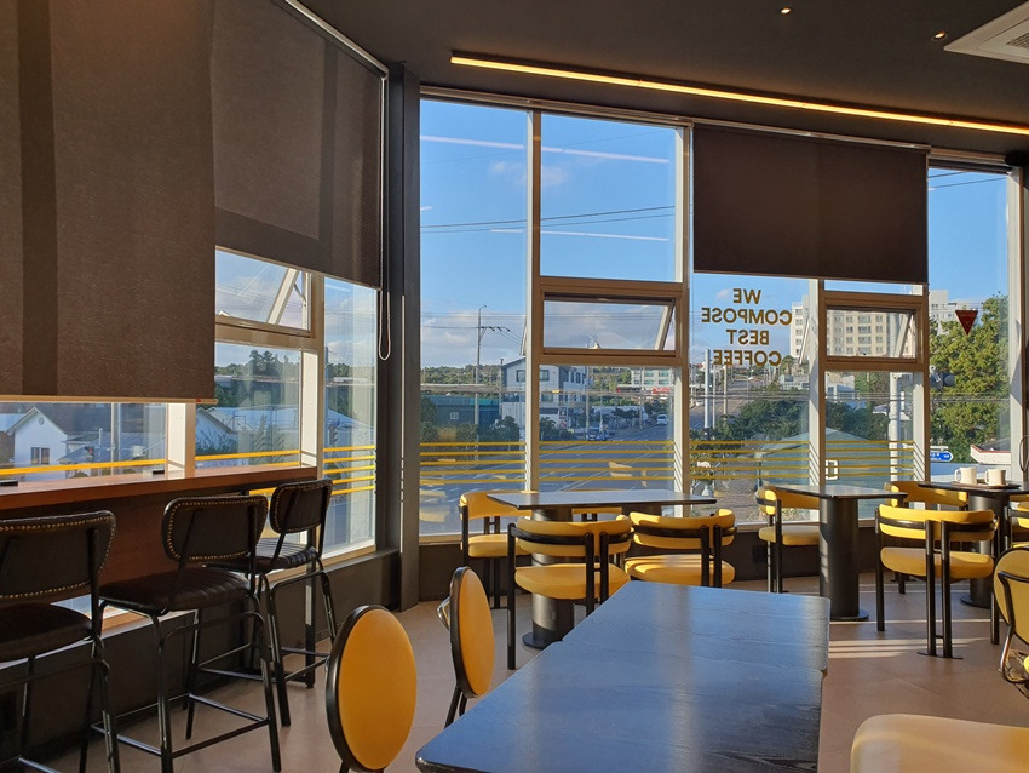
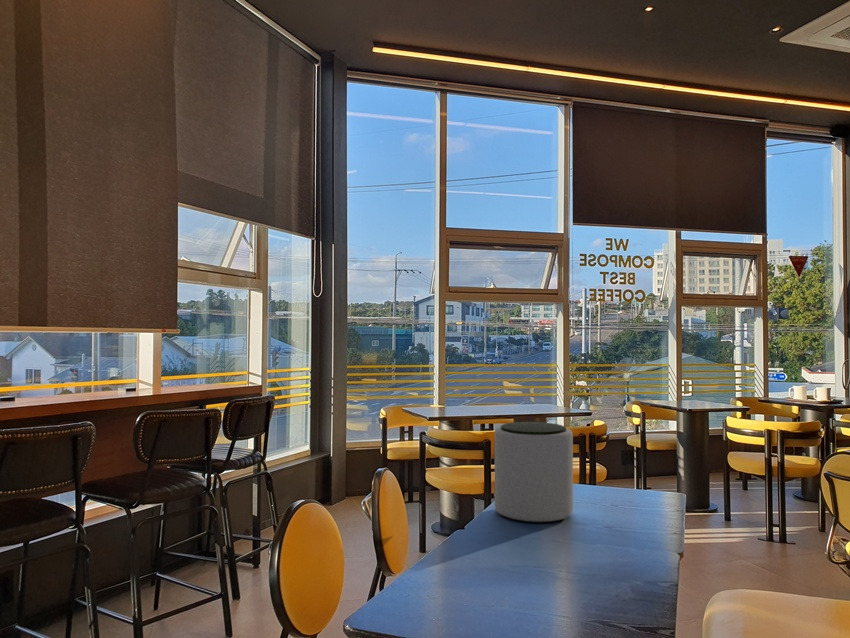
+ plant pot (533, 470)
